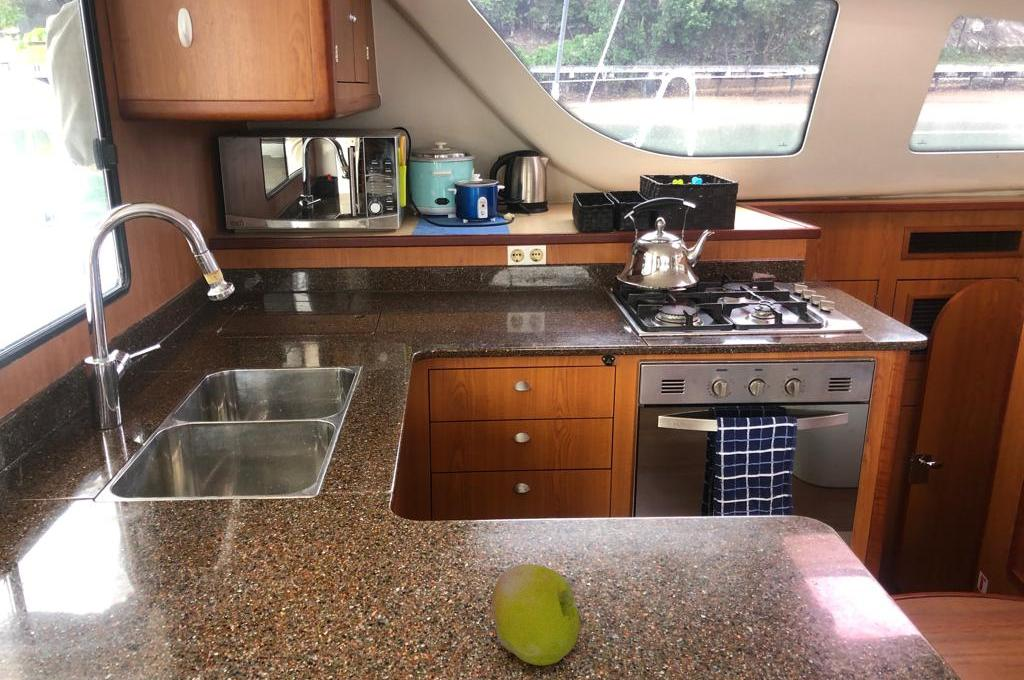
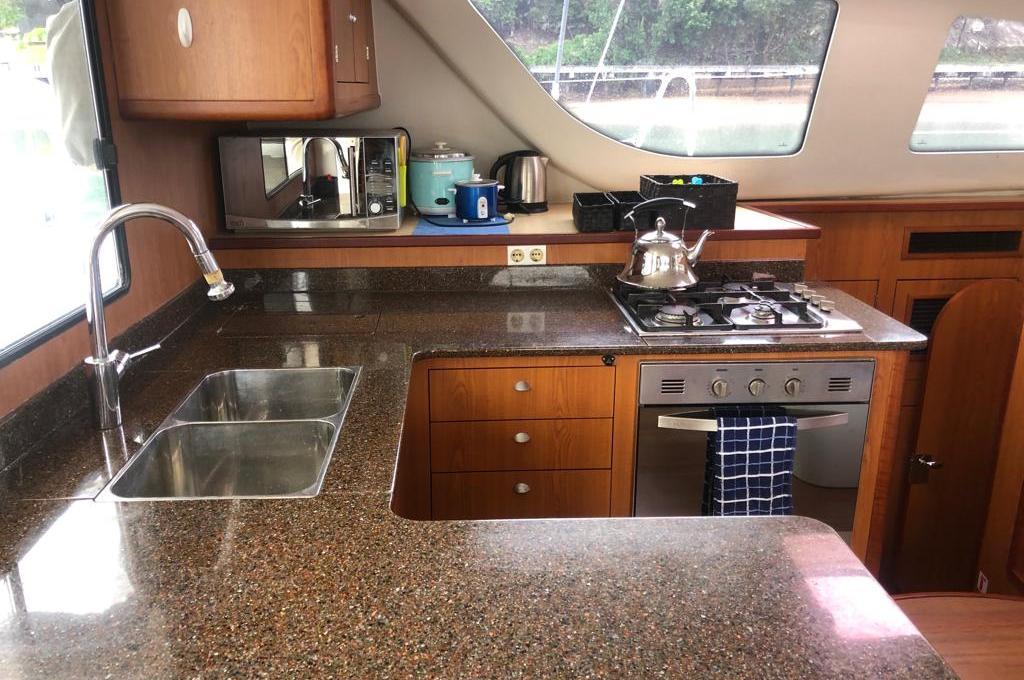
- fruit (537, 612)
